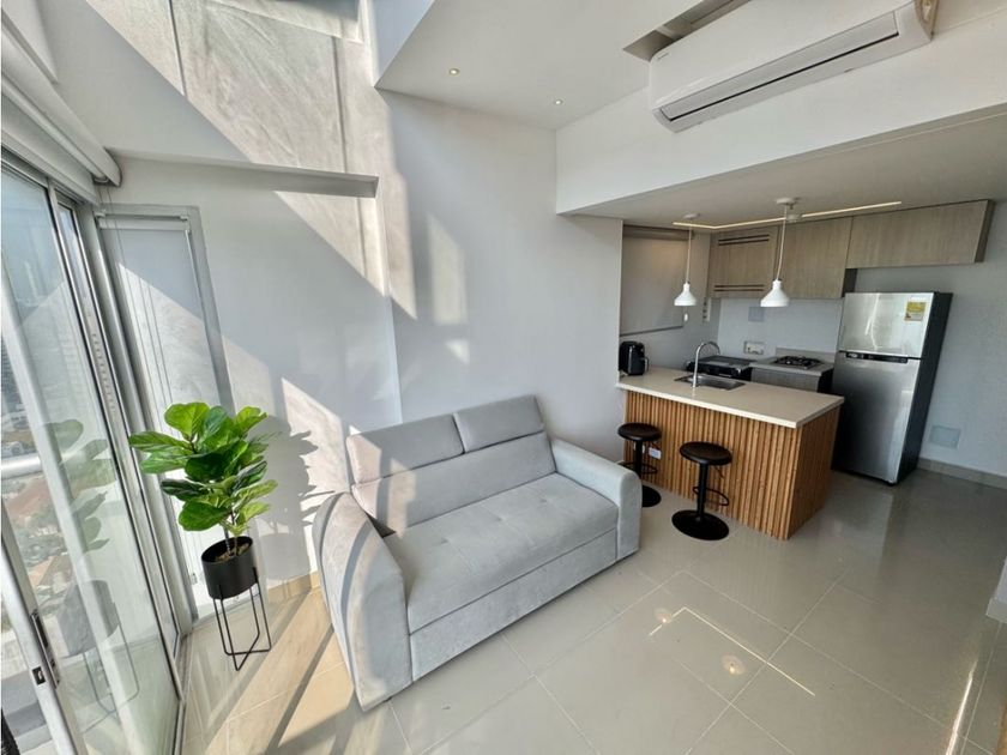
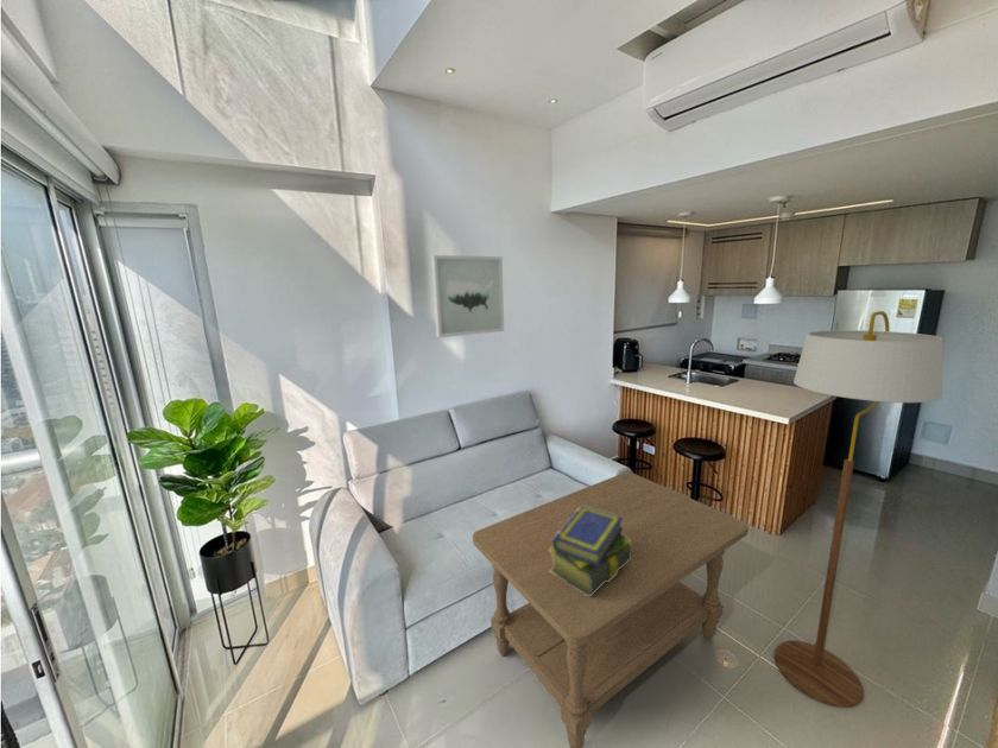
+ wall art (469, 296)
+ coffee table (608, 589)
+ stack of books (590, 546)
+ floor lamp (844, 507)
